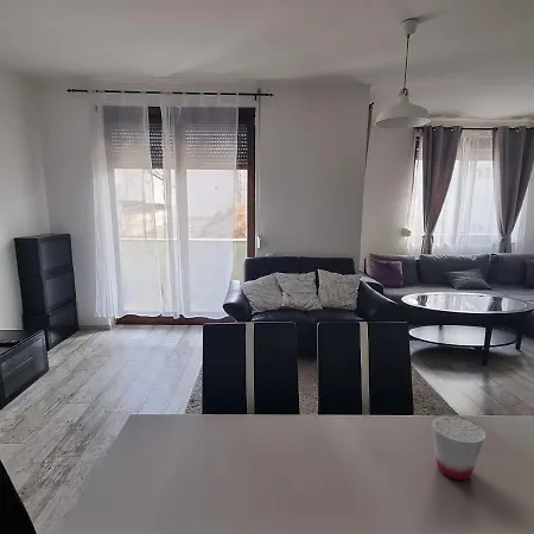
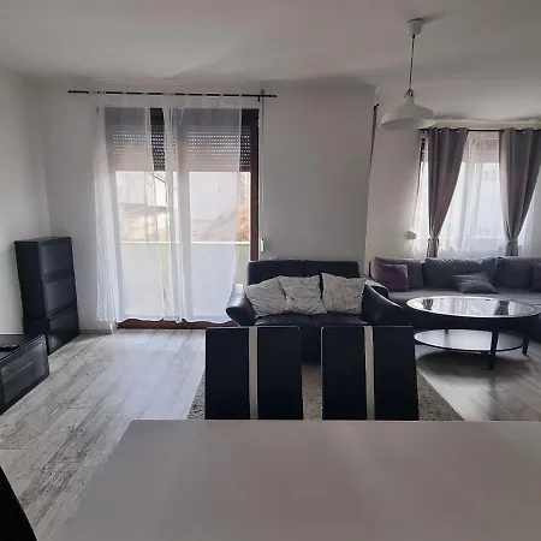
- cup (454, 449)
